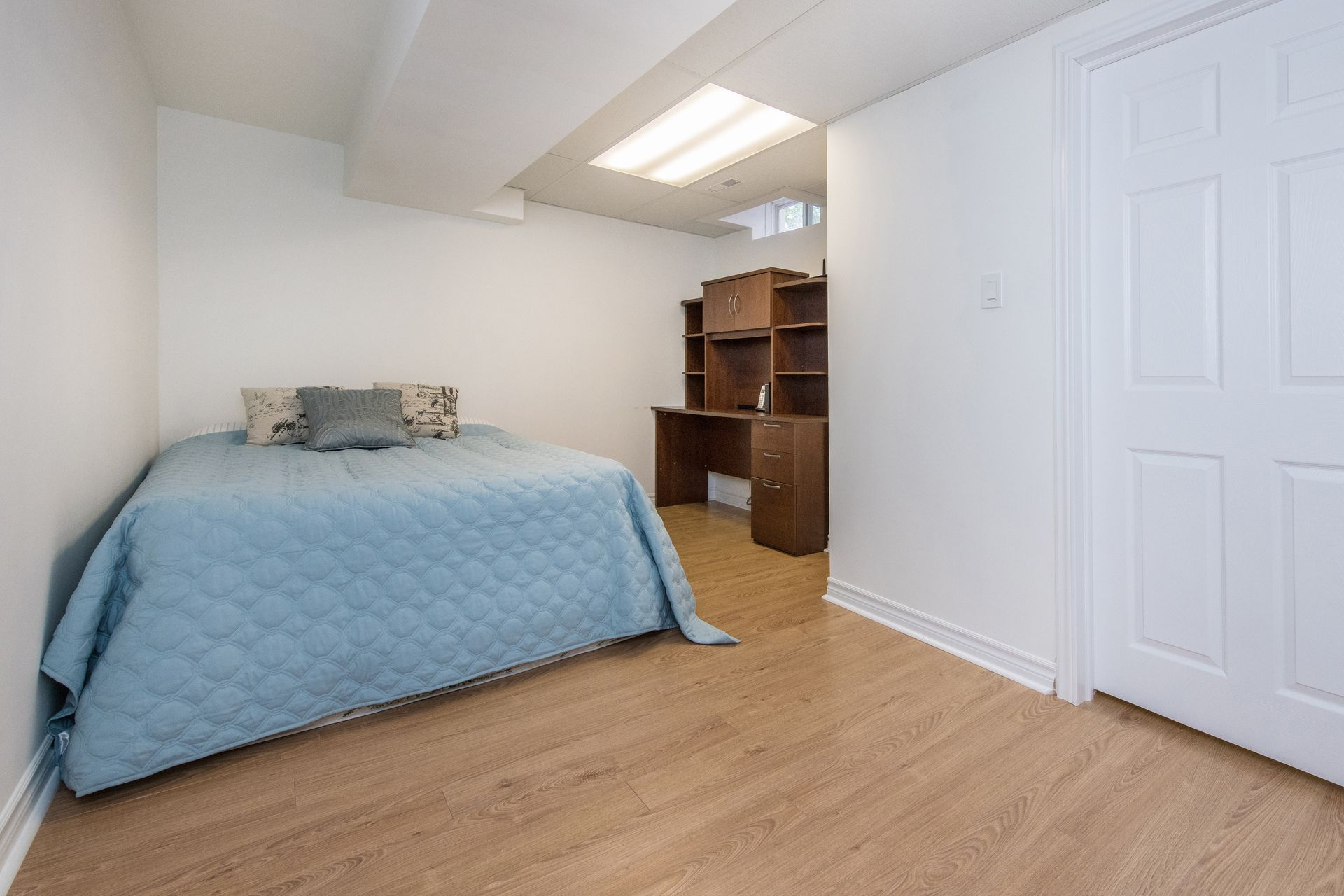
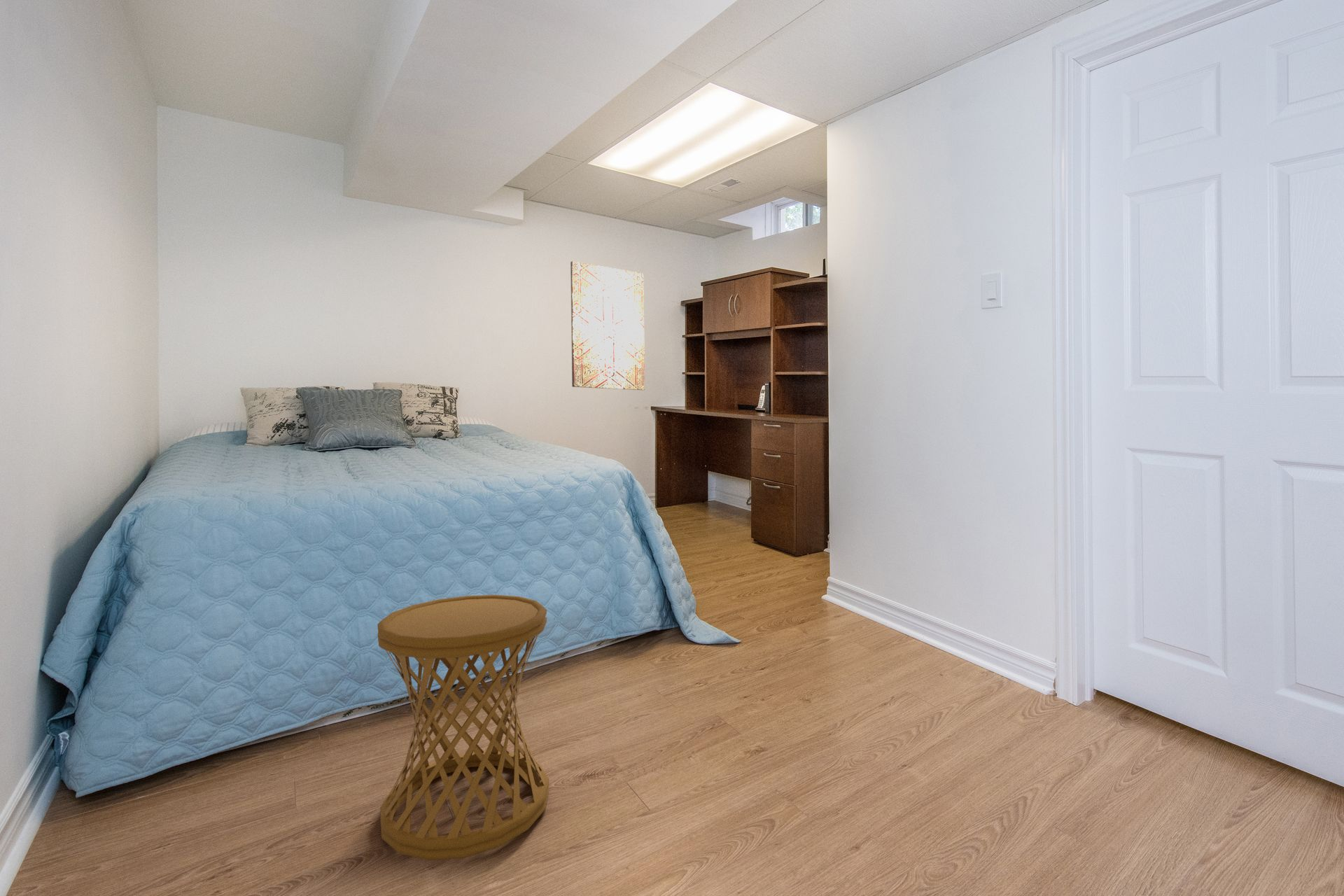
+ wall art (608, 328)
+ side table (466, 710)
